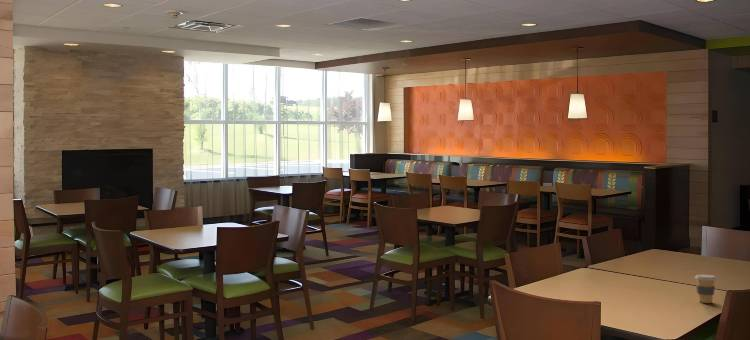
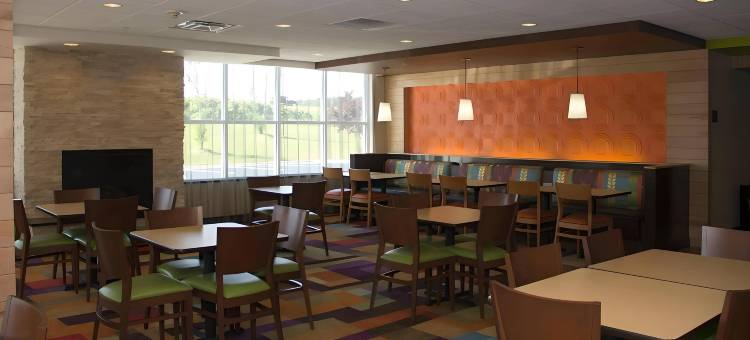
- coffee cup (705, 288)
